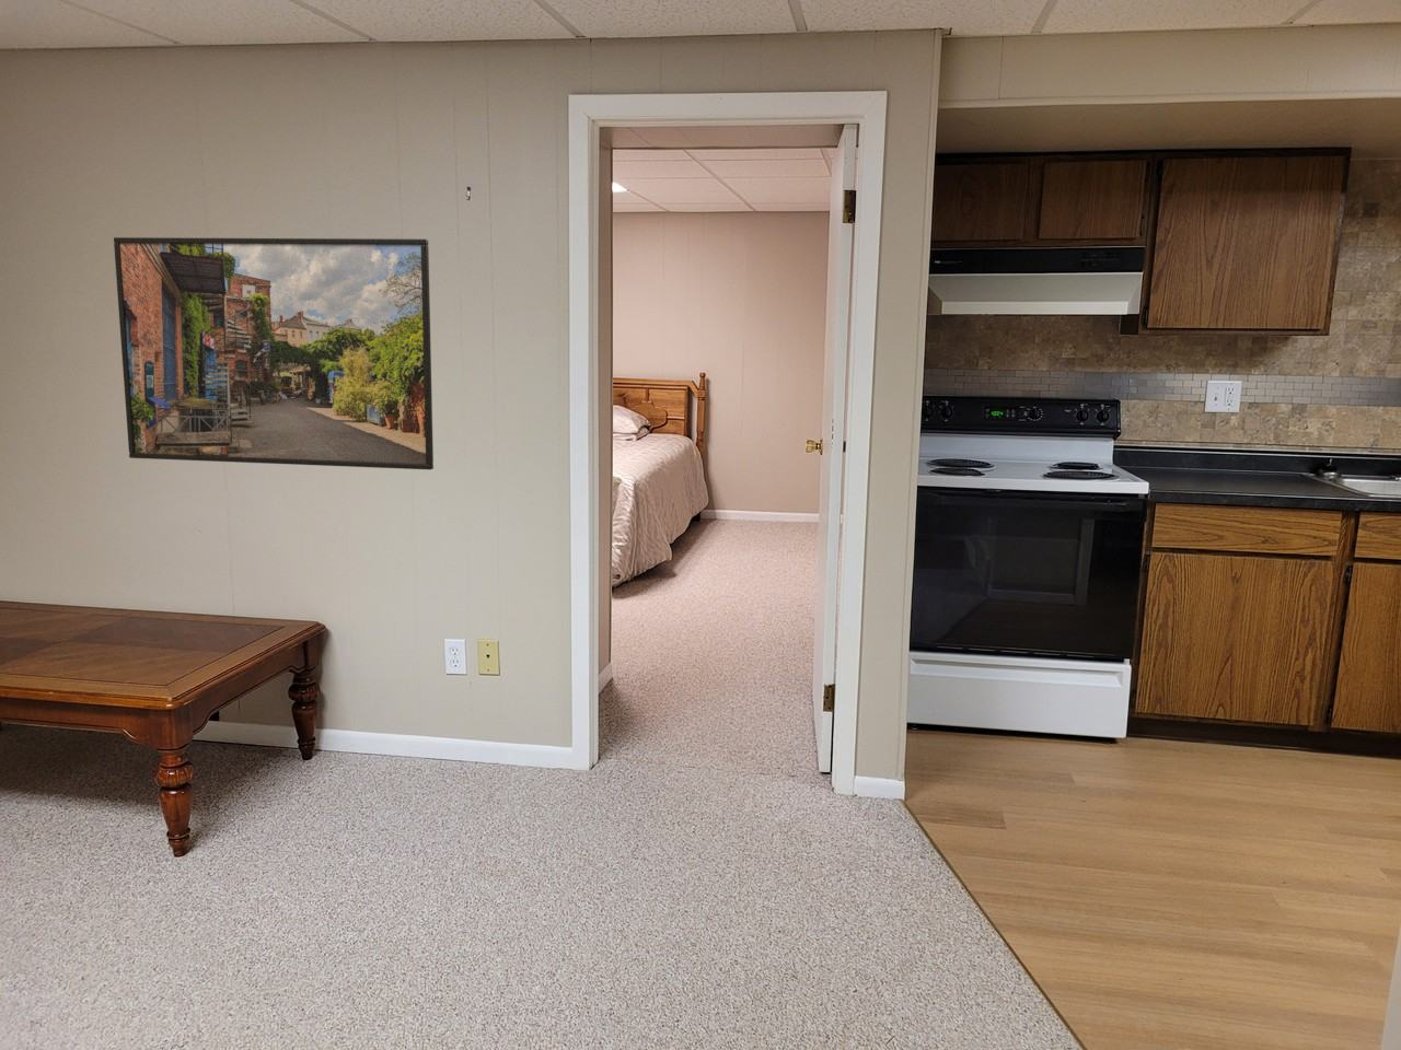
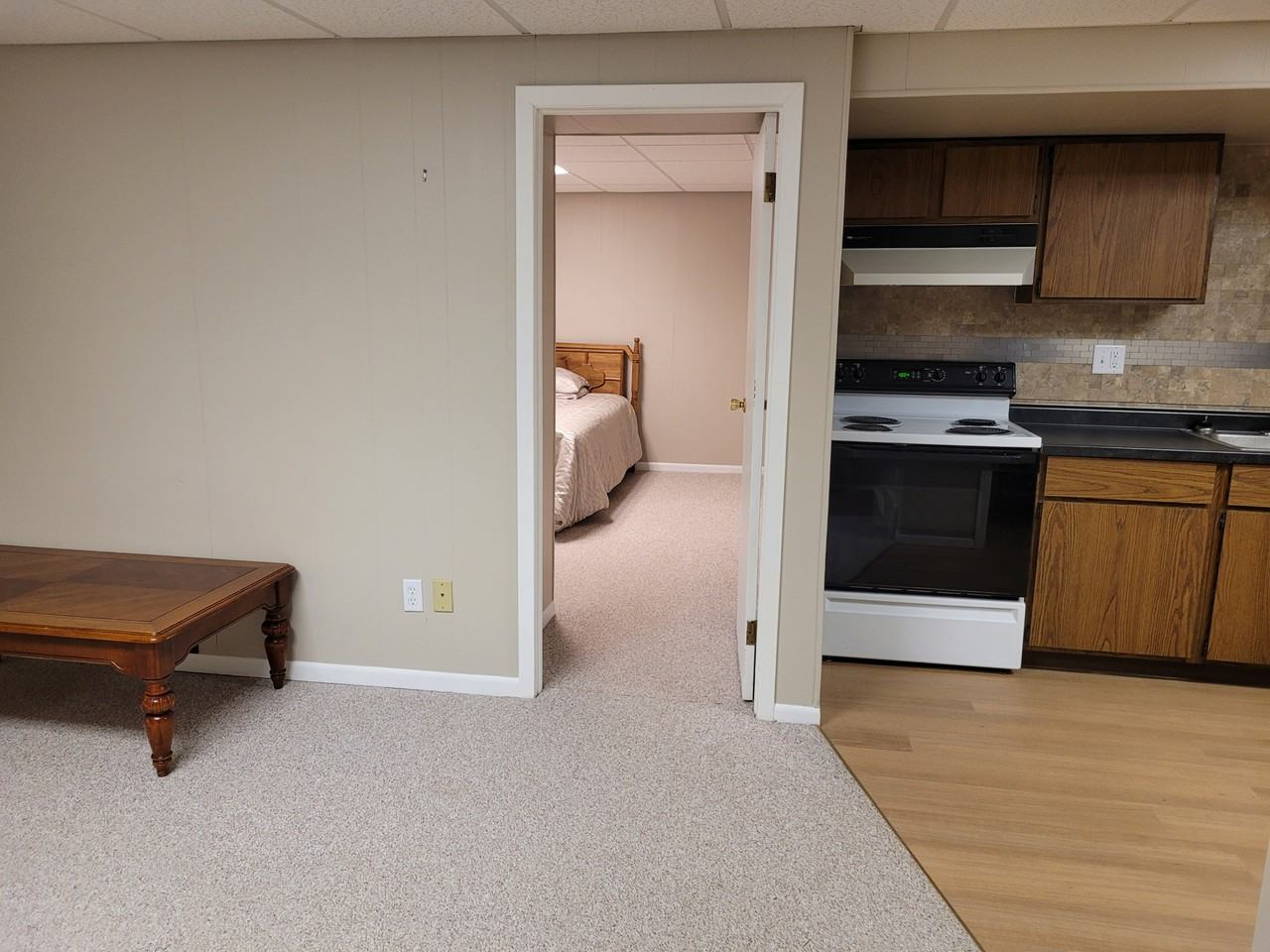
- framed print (272, 352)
